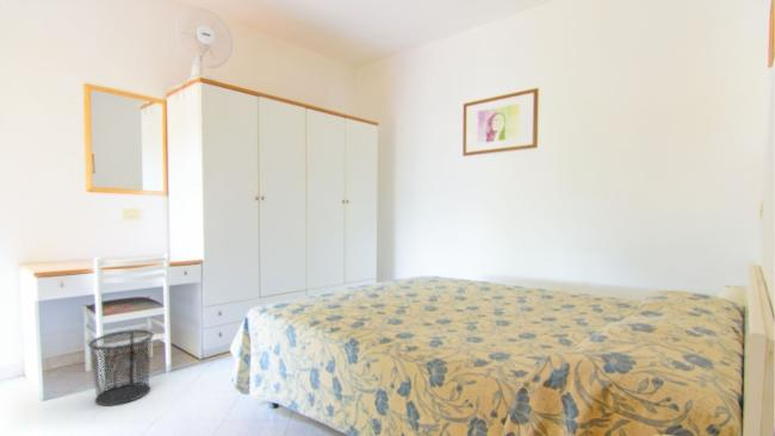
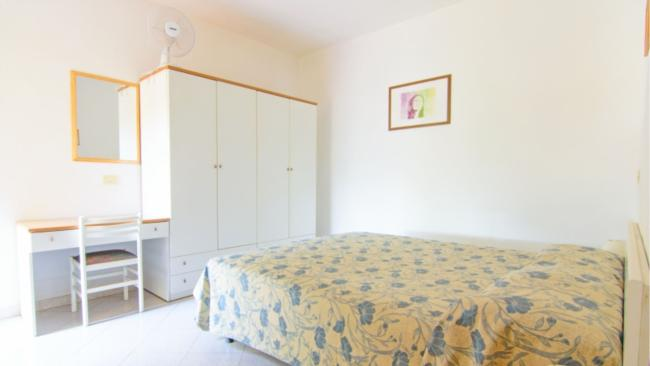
- waste bin (122, 366)
